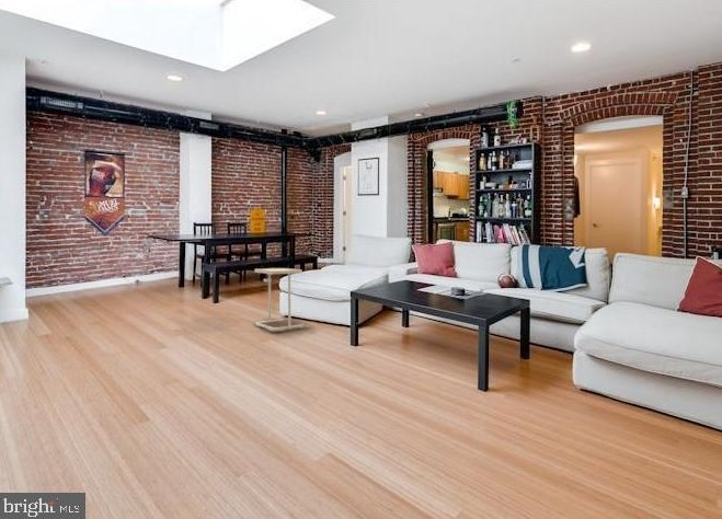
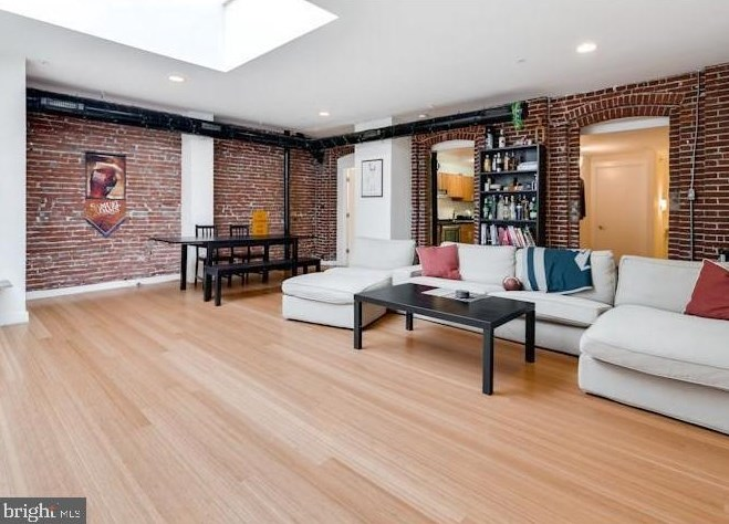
- side table (270, 297)
